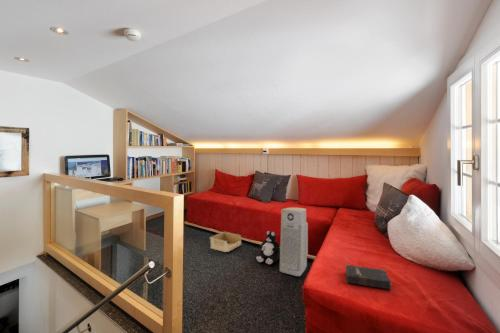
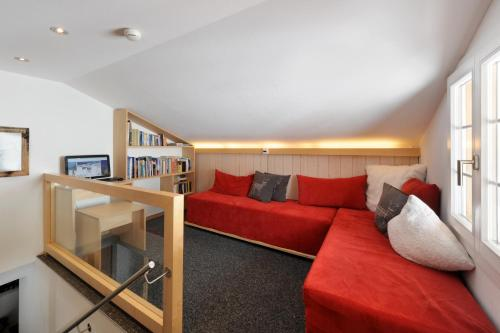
- plush toy (268, 246)
- storage bin (225, 241)
- air purifier (294, 238)
- hardback book (366, 276)
